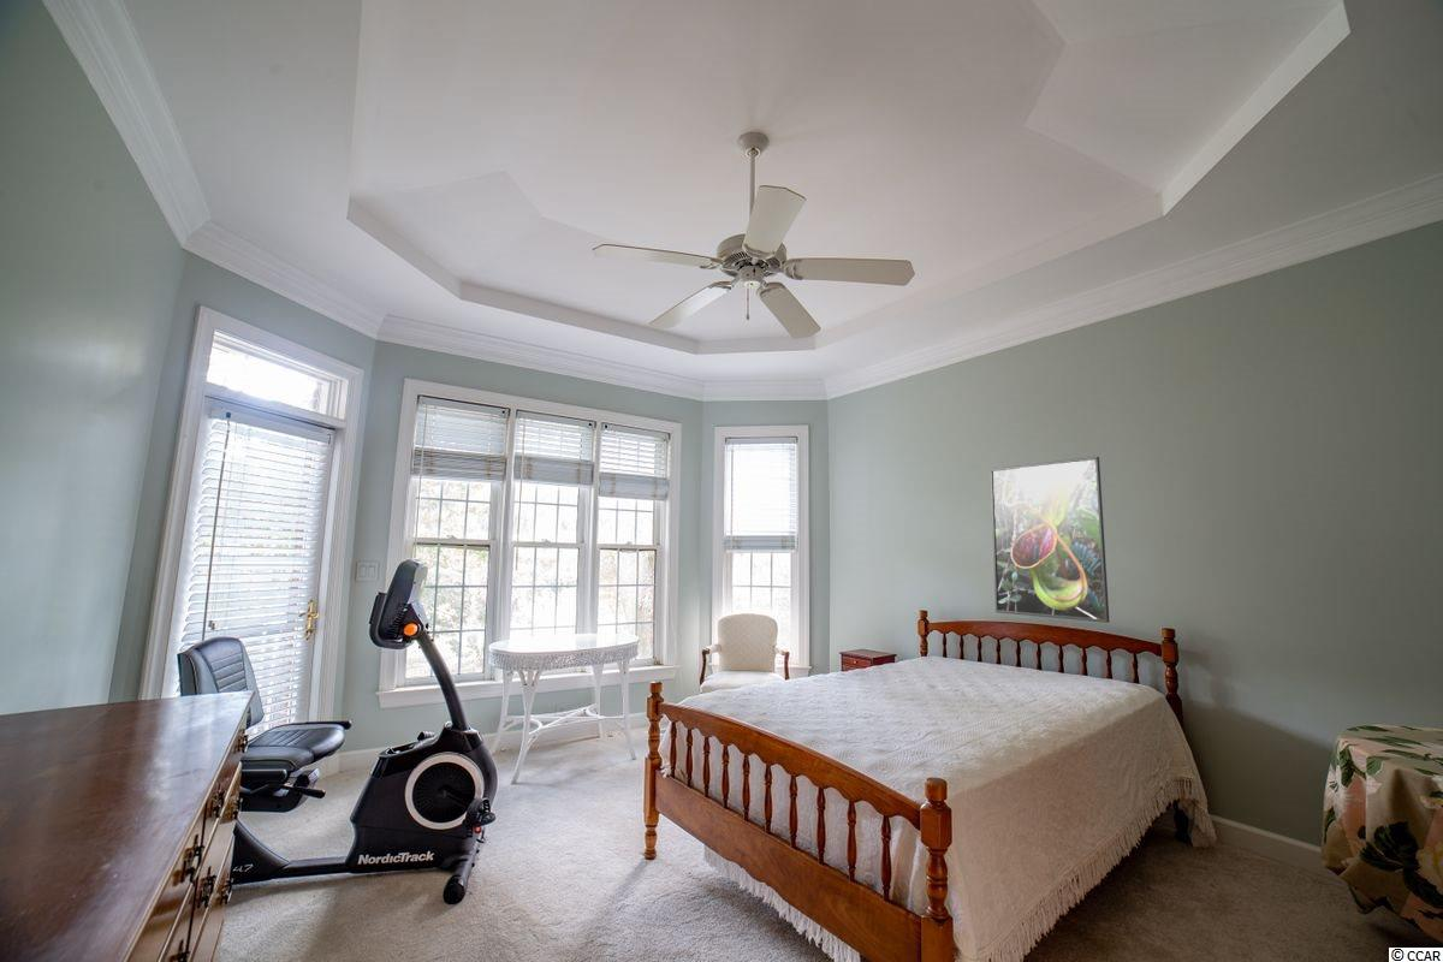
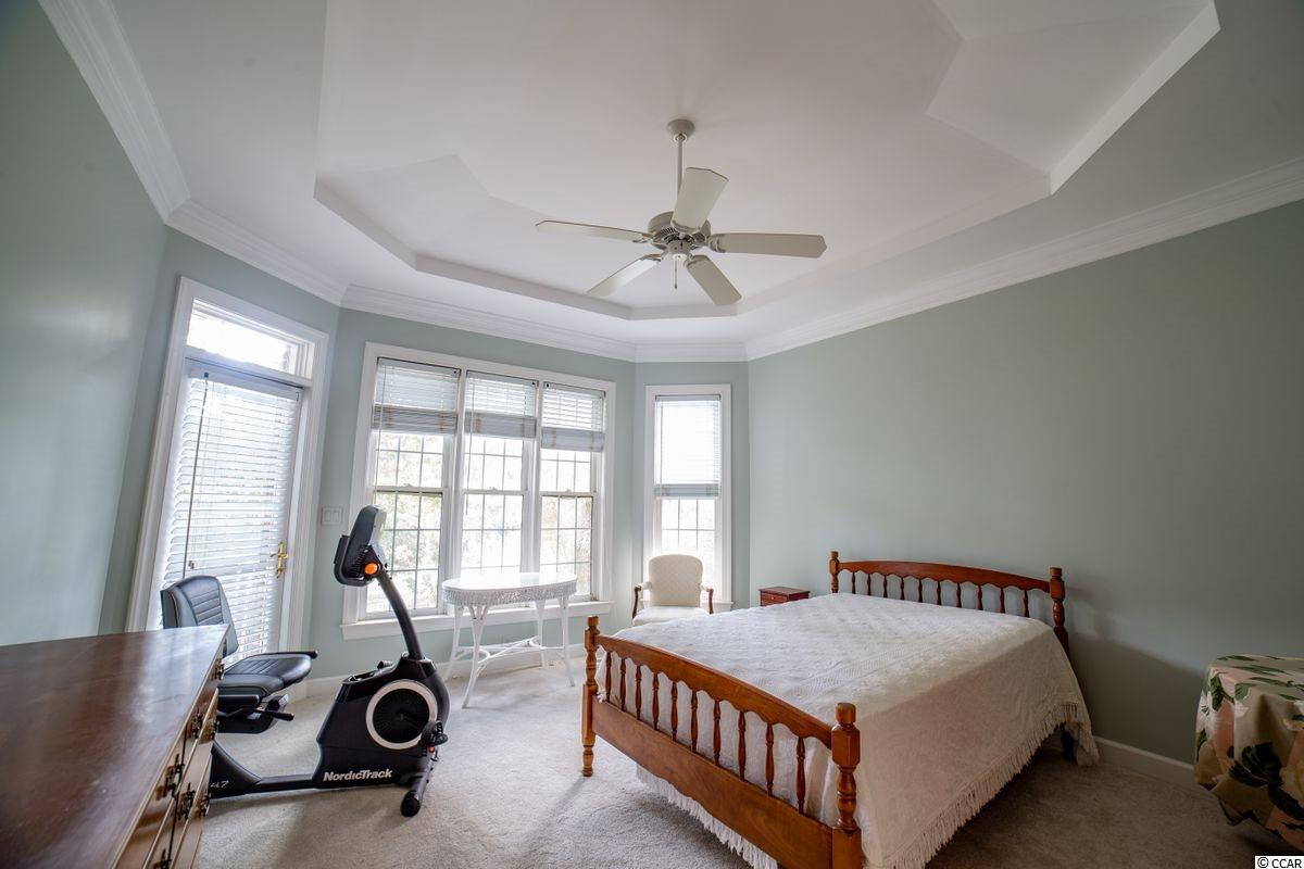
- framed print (1044, 539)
